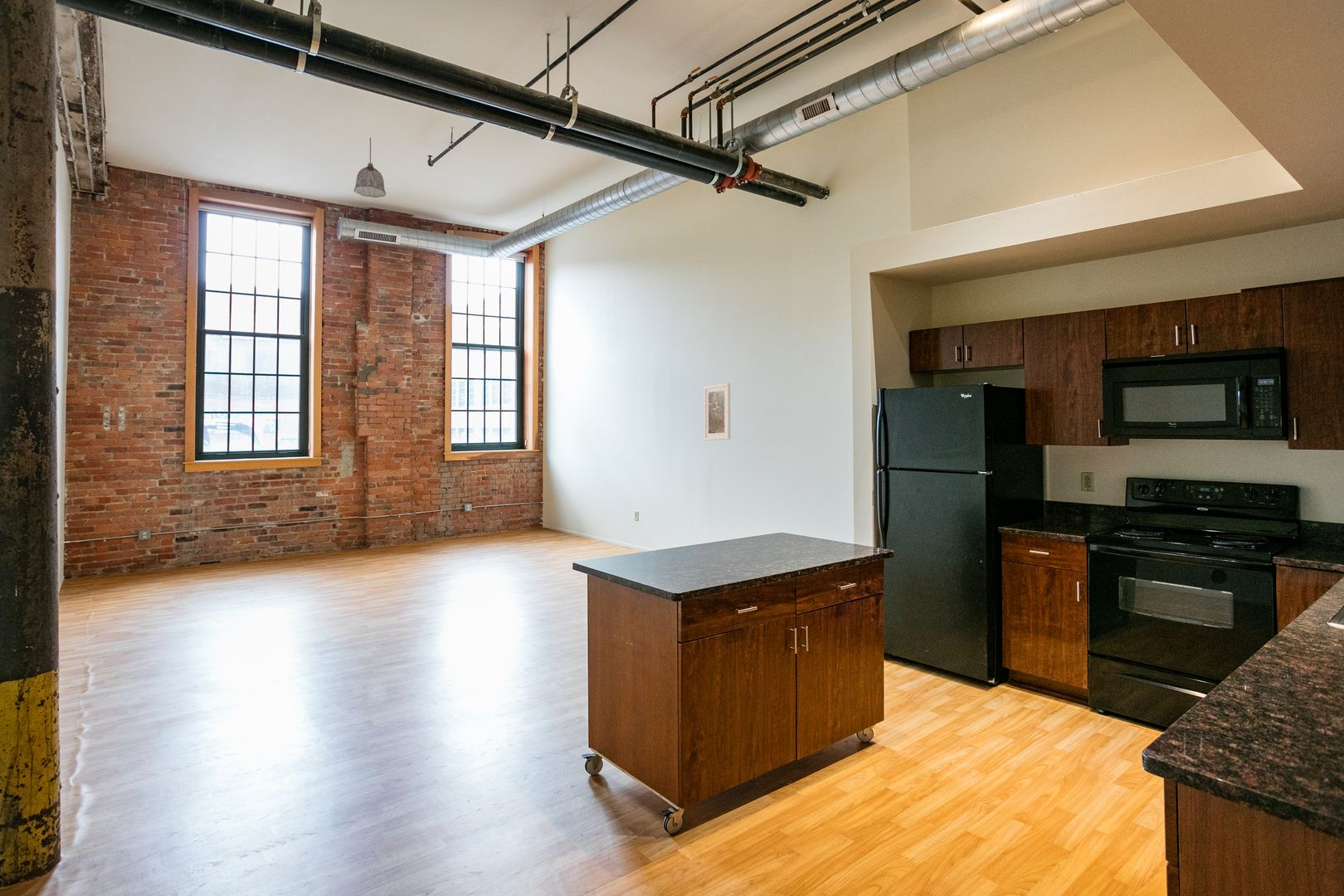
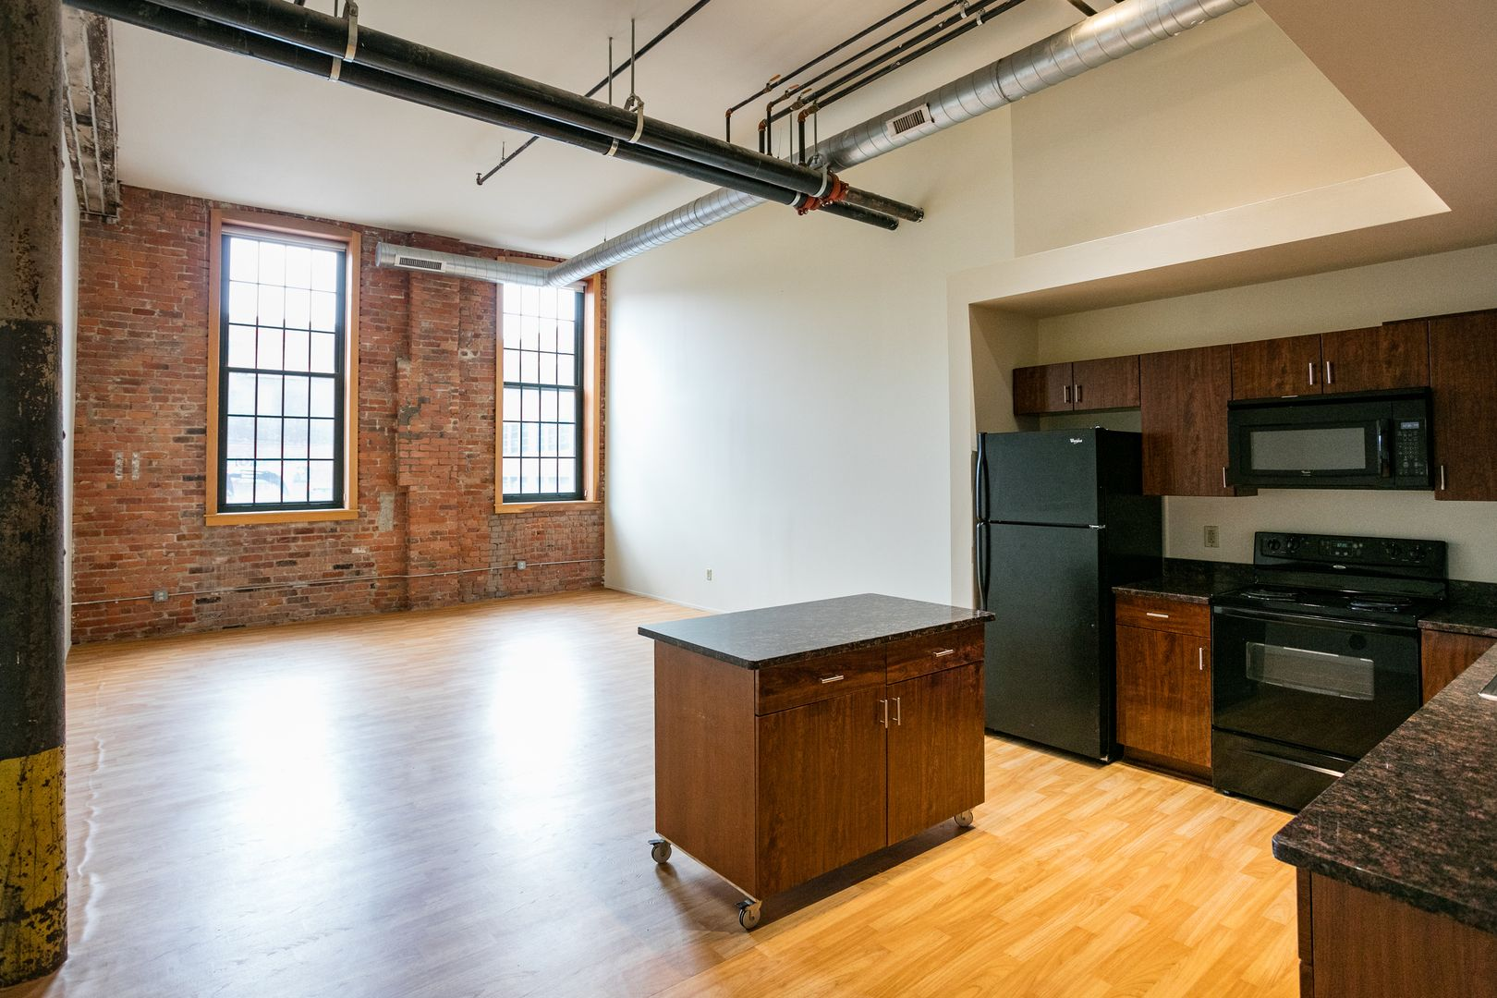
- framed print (717, 411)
- pendant lamp (370, 164)
